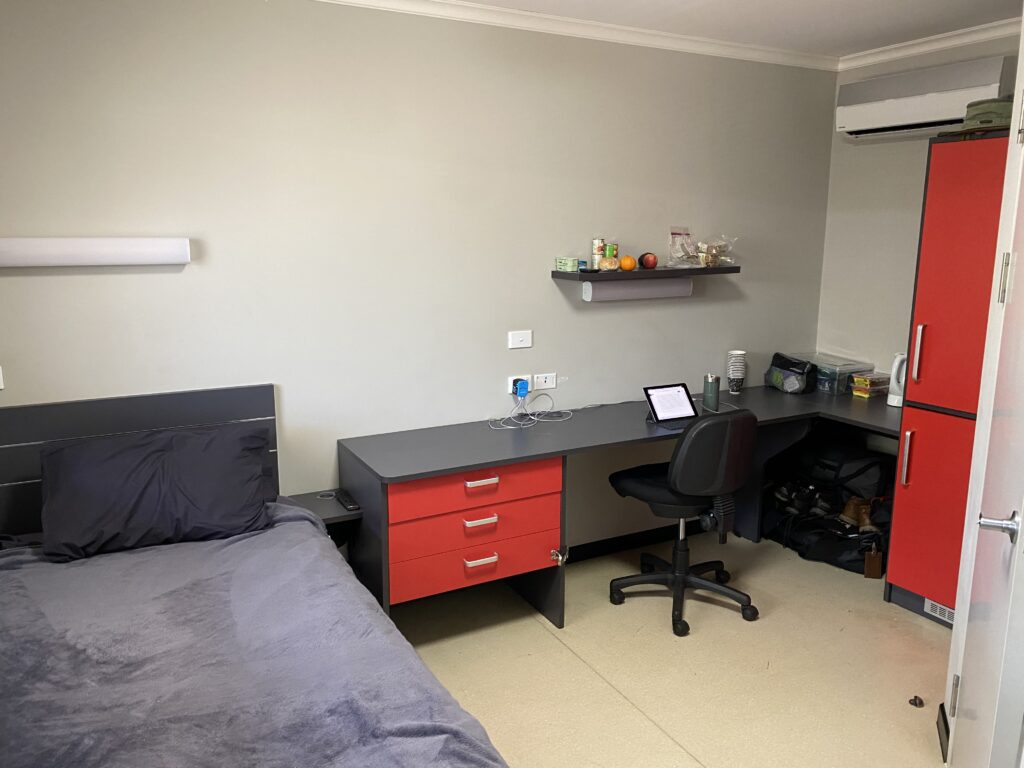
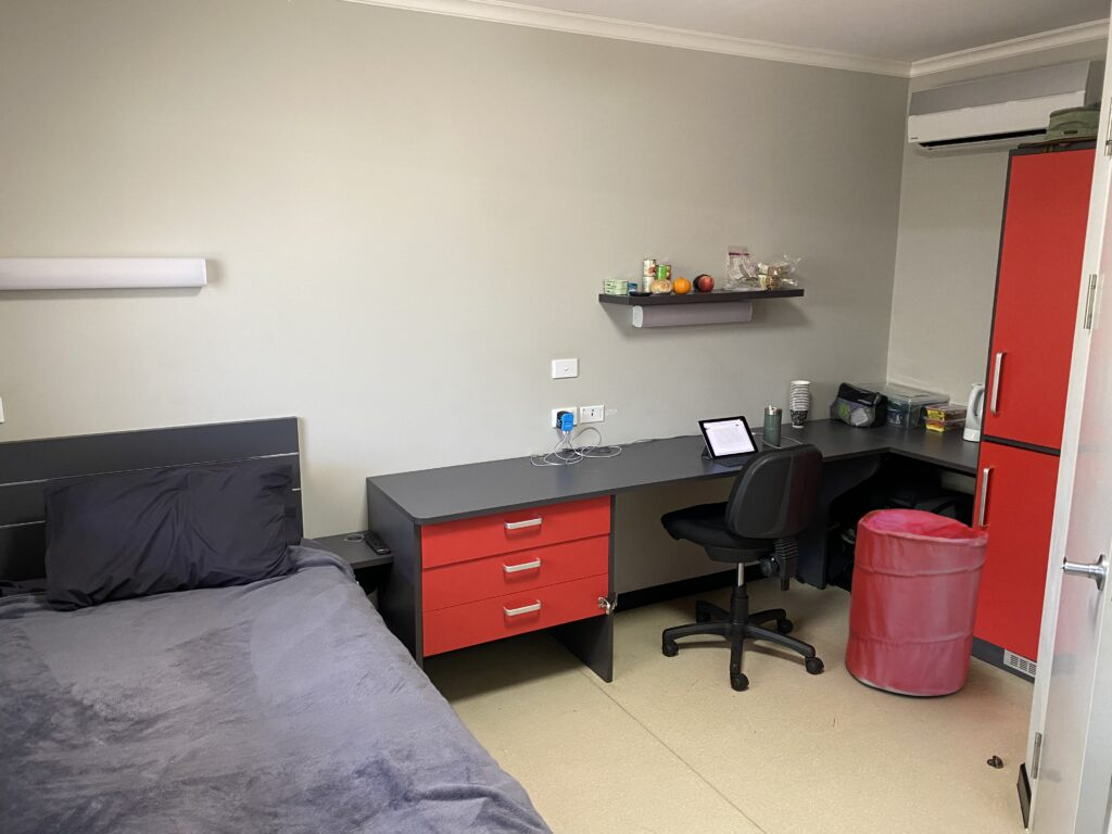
+ laundry hamper (914, 596)
